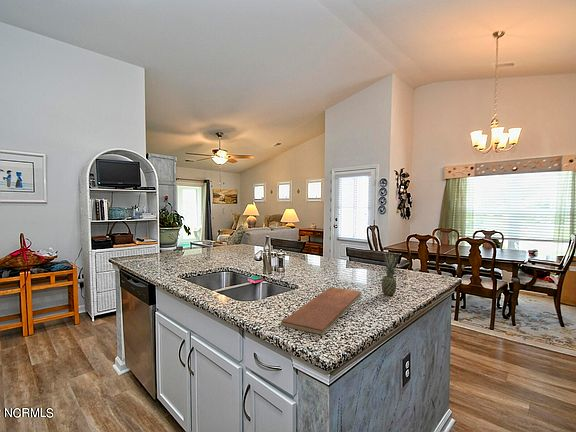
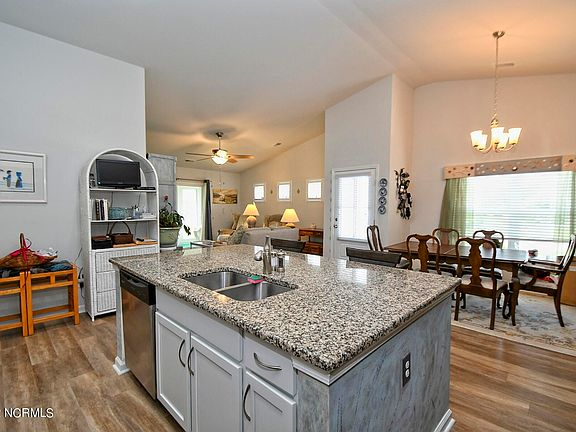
- fruit (389, 273)
- chopping board (326, 305)
